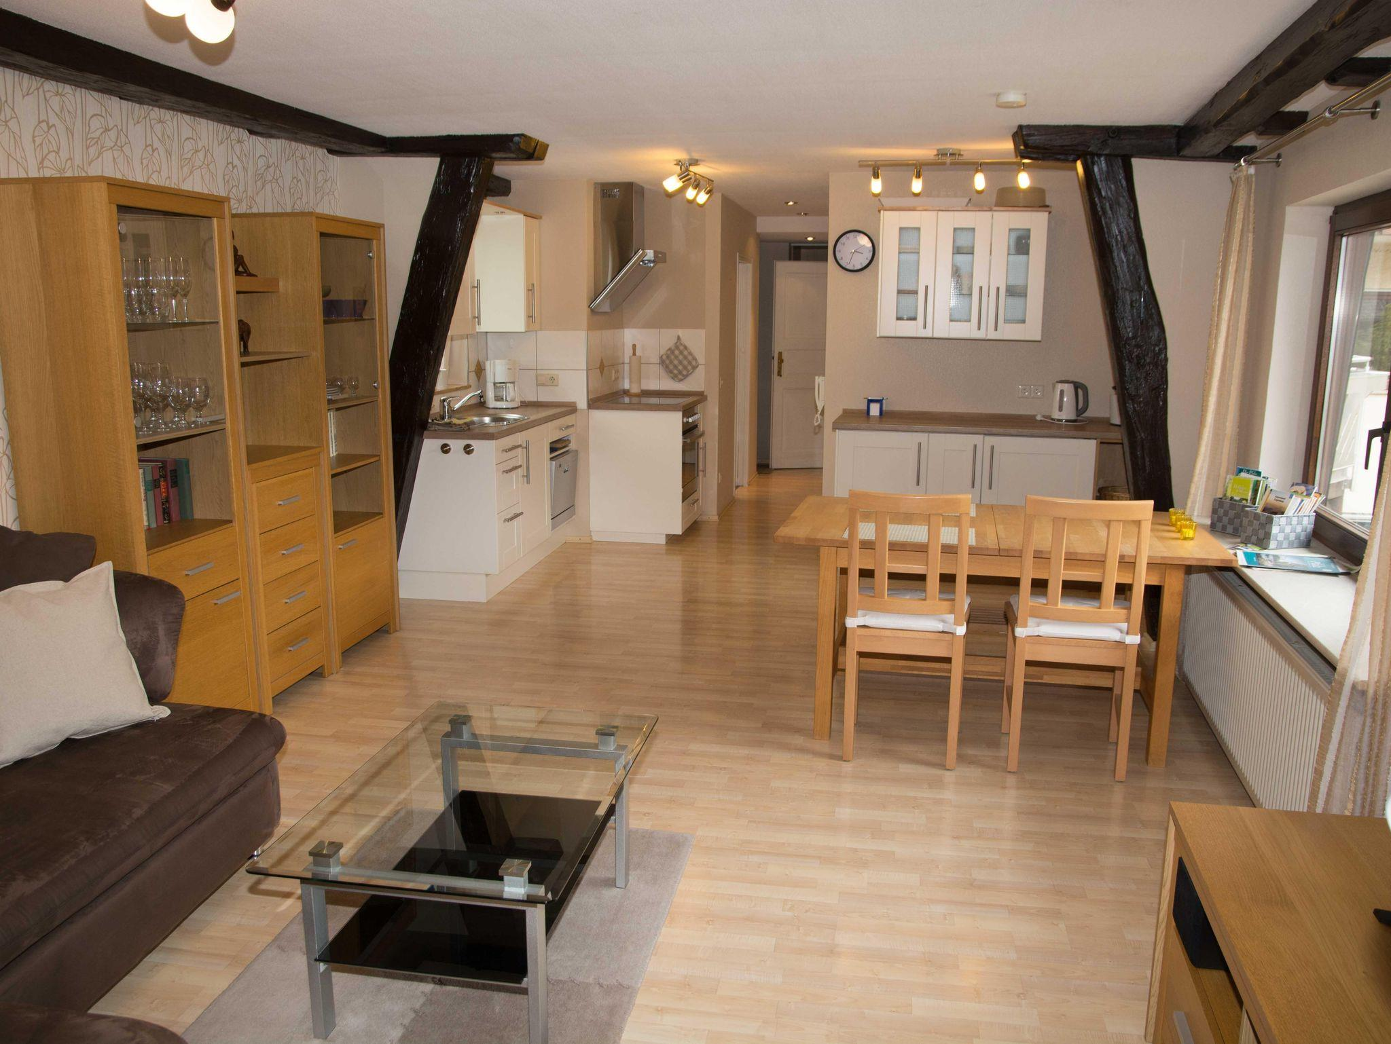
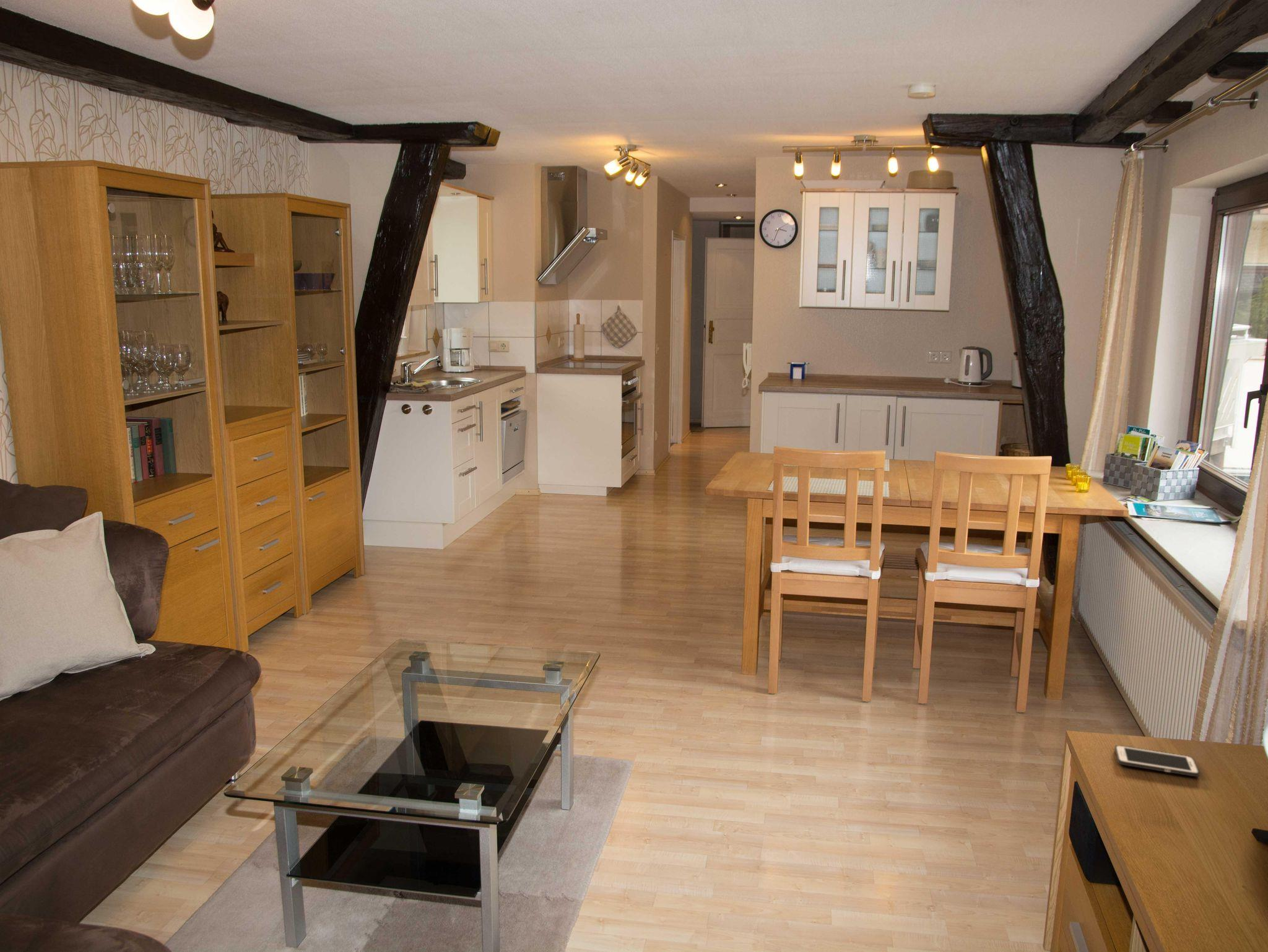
+ cell phone (1156, 761)
